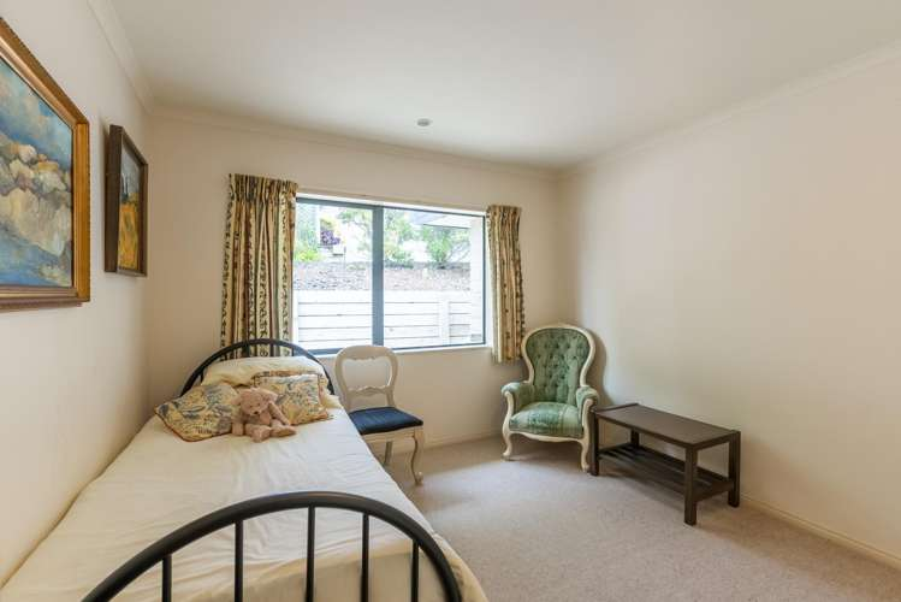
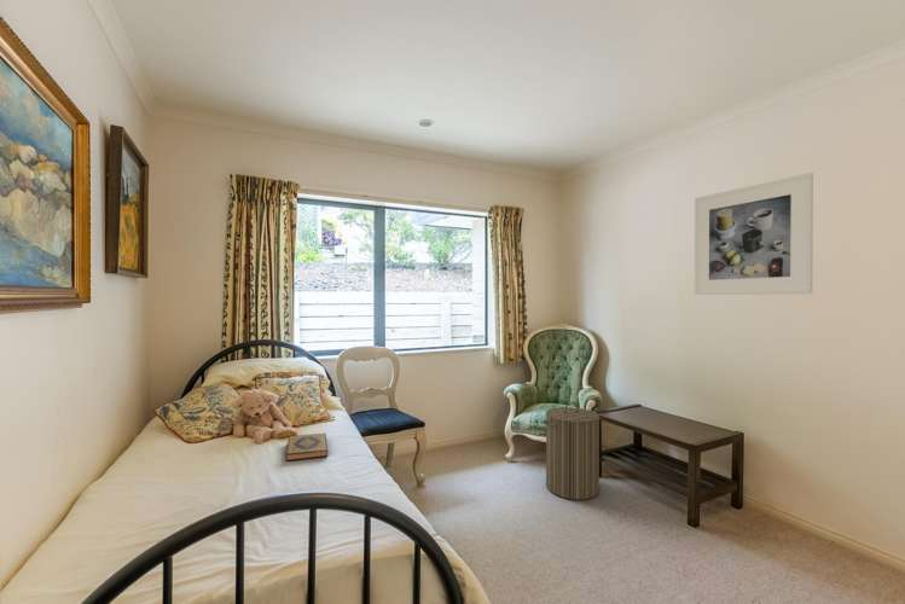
+ hardback book (307, 446)
+ laundry hamper (572, 445)
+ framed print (747, 240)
